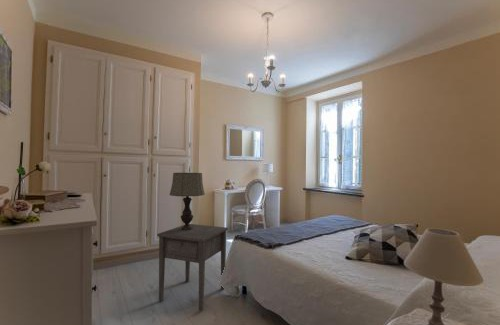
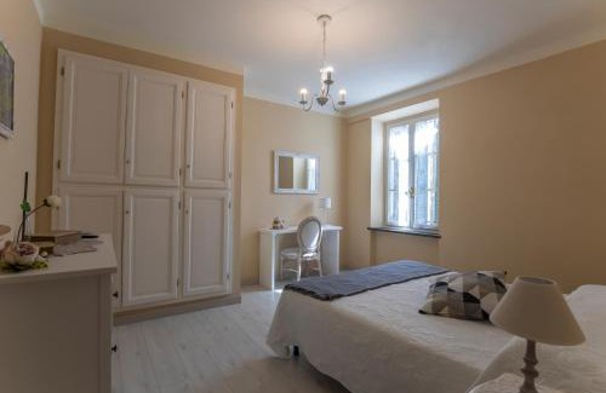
- nightstand (194, 262)
- table lamp (187, 200)
